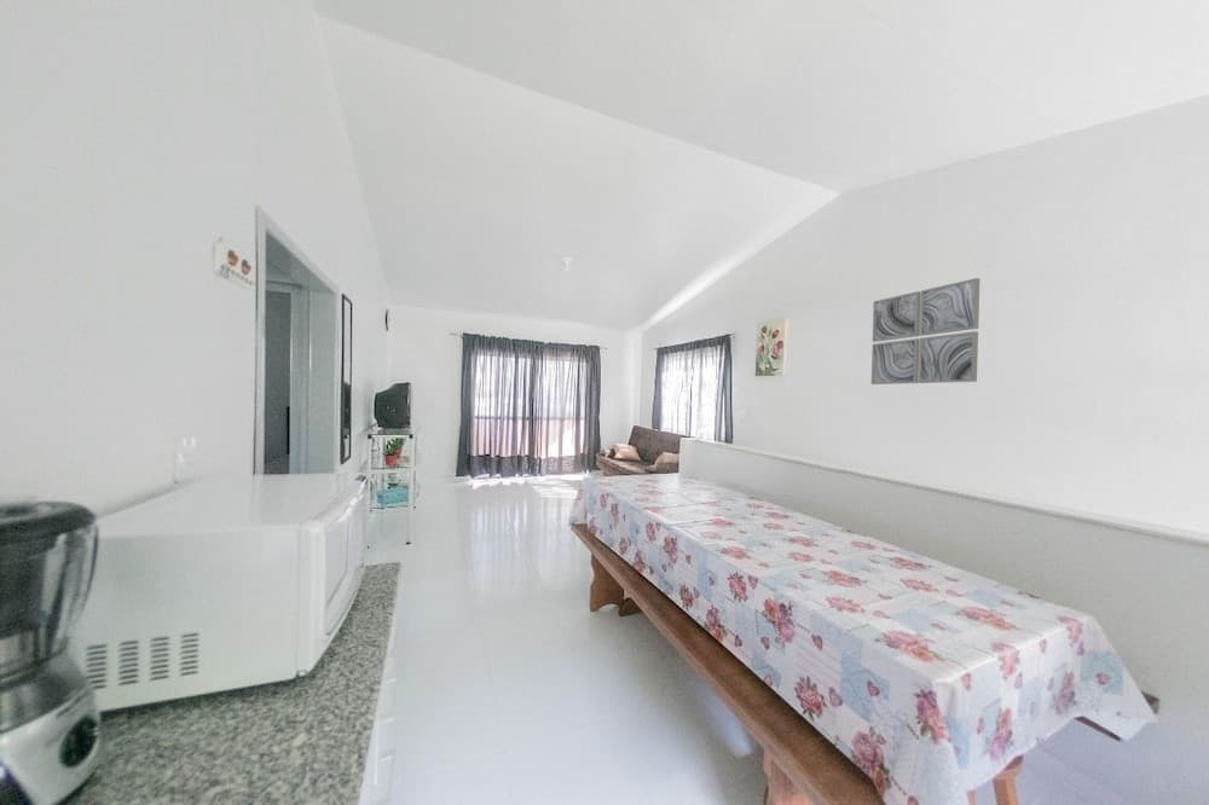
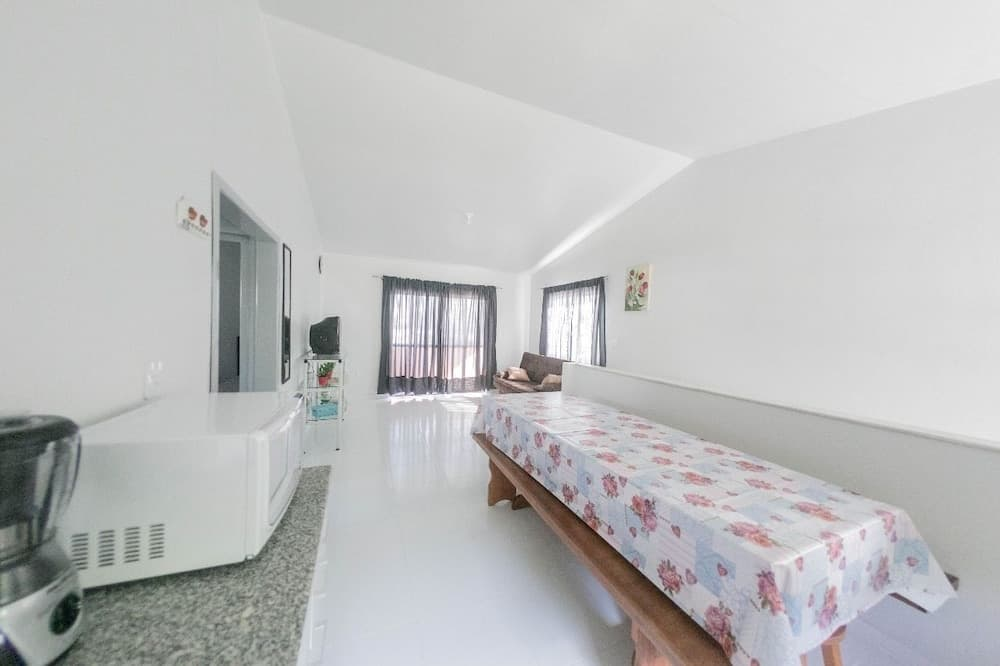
- wall art (919, 338)
